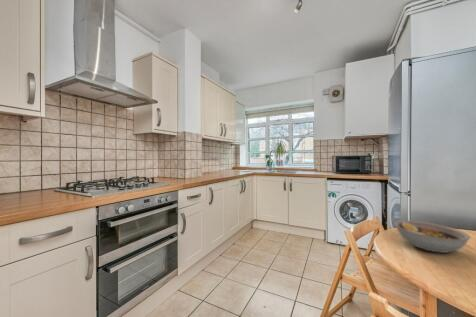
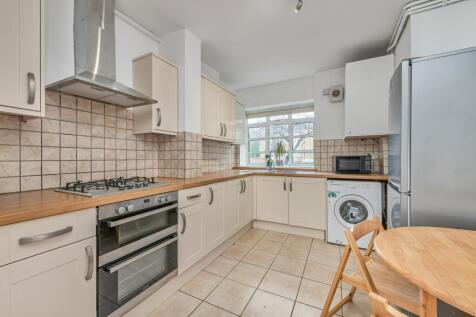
- bowl (428, 237)
